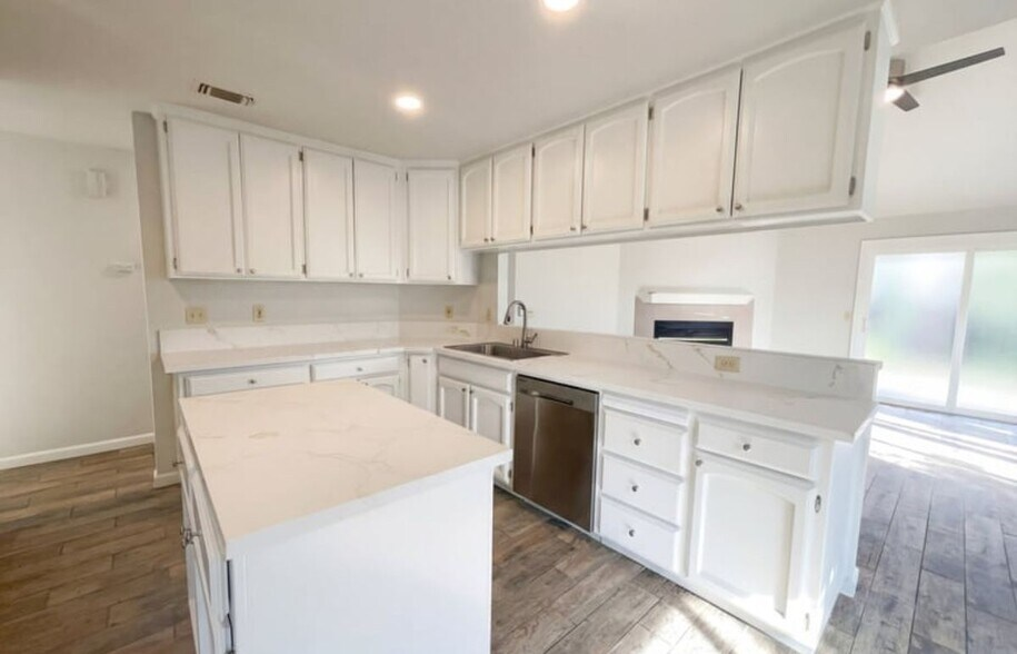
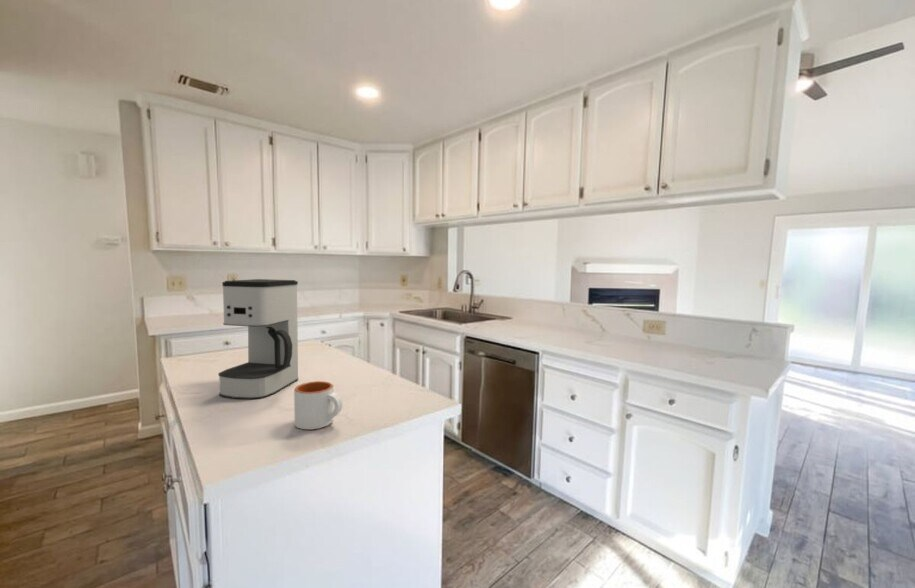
+ mug (319, 405)
+ coffee maker (262, 335)
